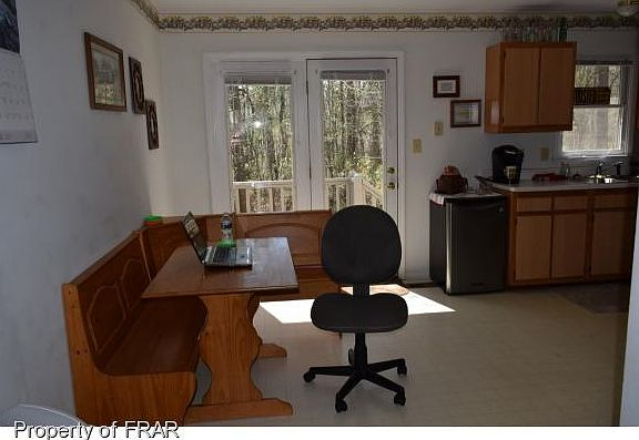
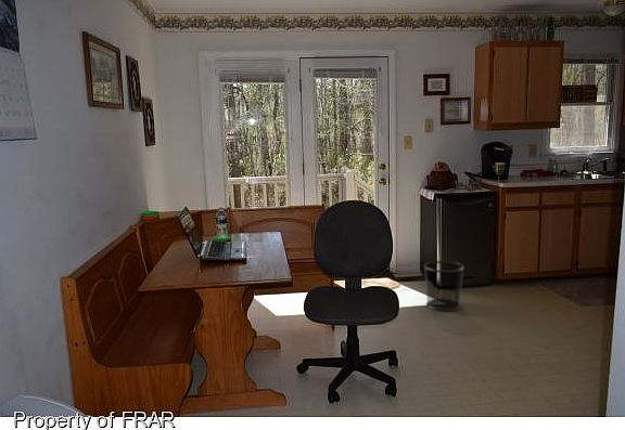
+ waste bin (443, 285)
